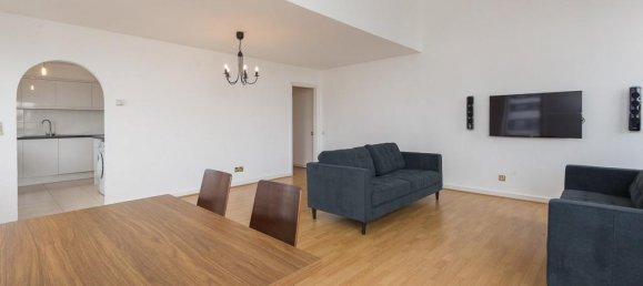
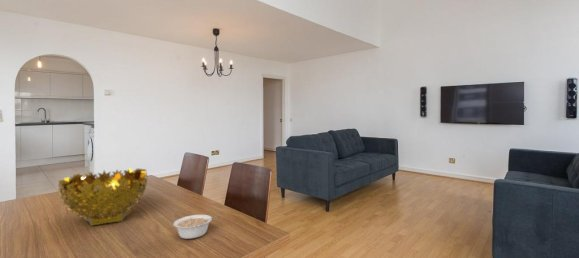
+ legume (194, 225)
+ decorative bowl (106, 195)
